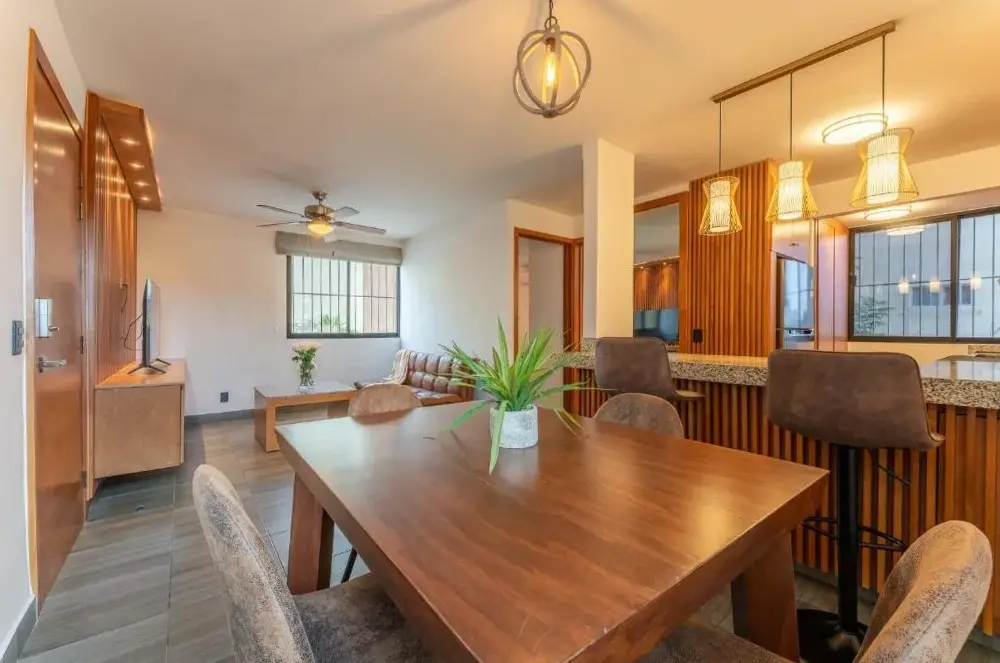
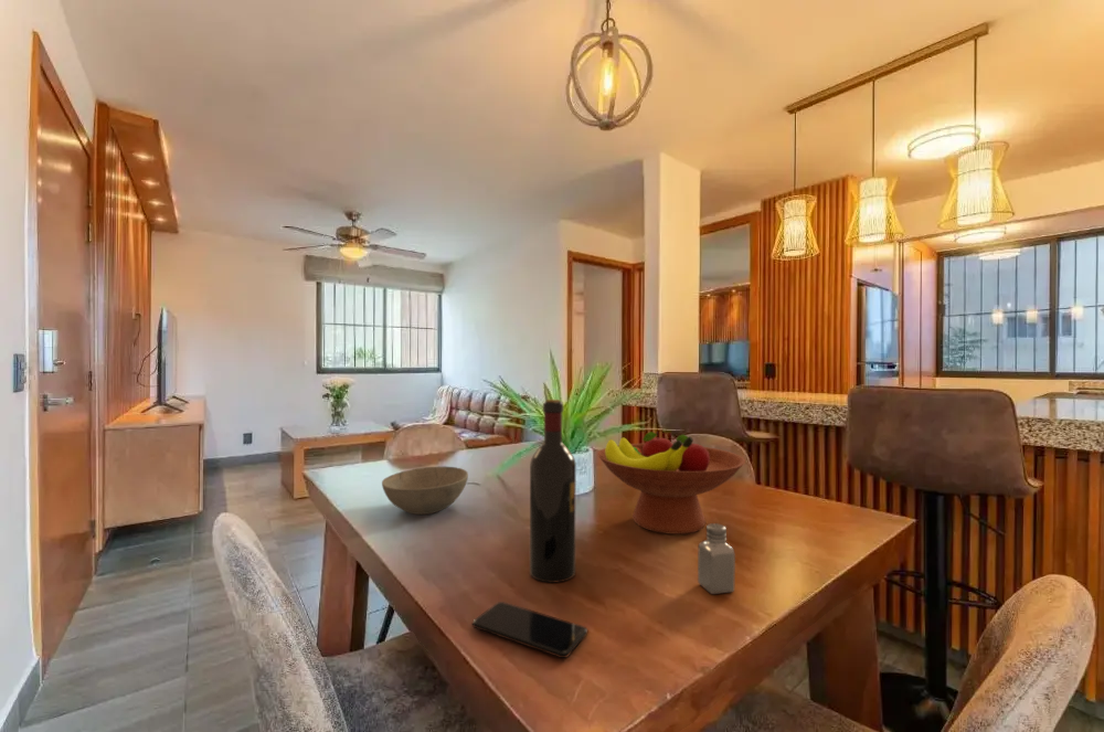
+ wine bottle (552, 486)
+ smartphone (529, 627)
+ bowl (425, 491)
+ saltshaker (715, 556)
+ fruit bowl (668, 476)
